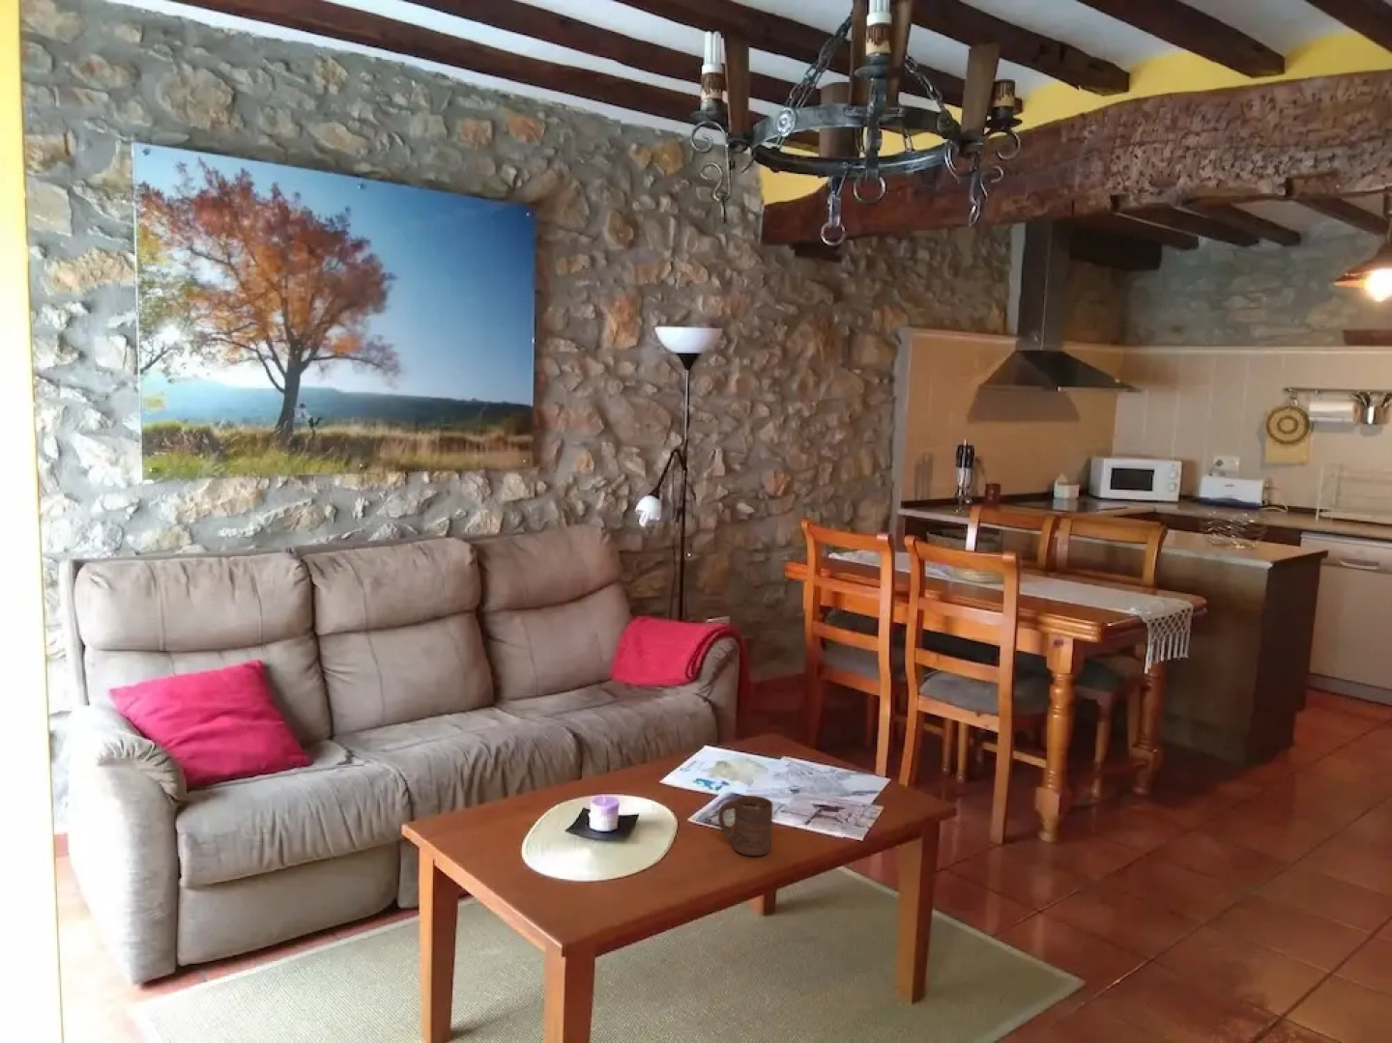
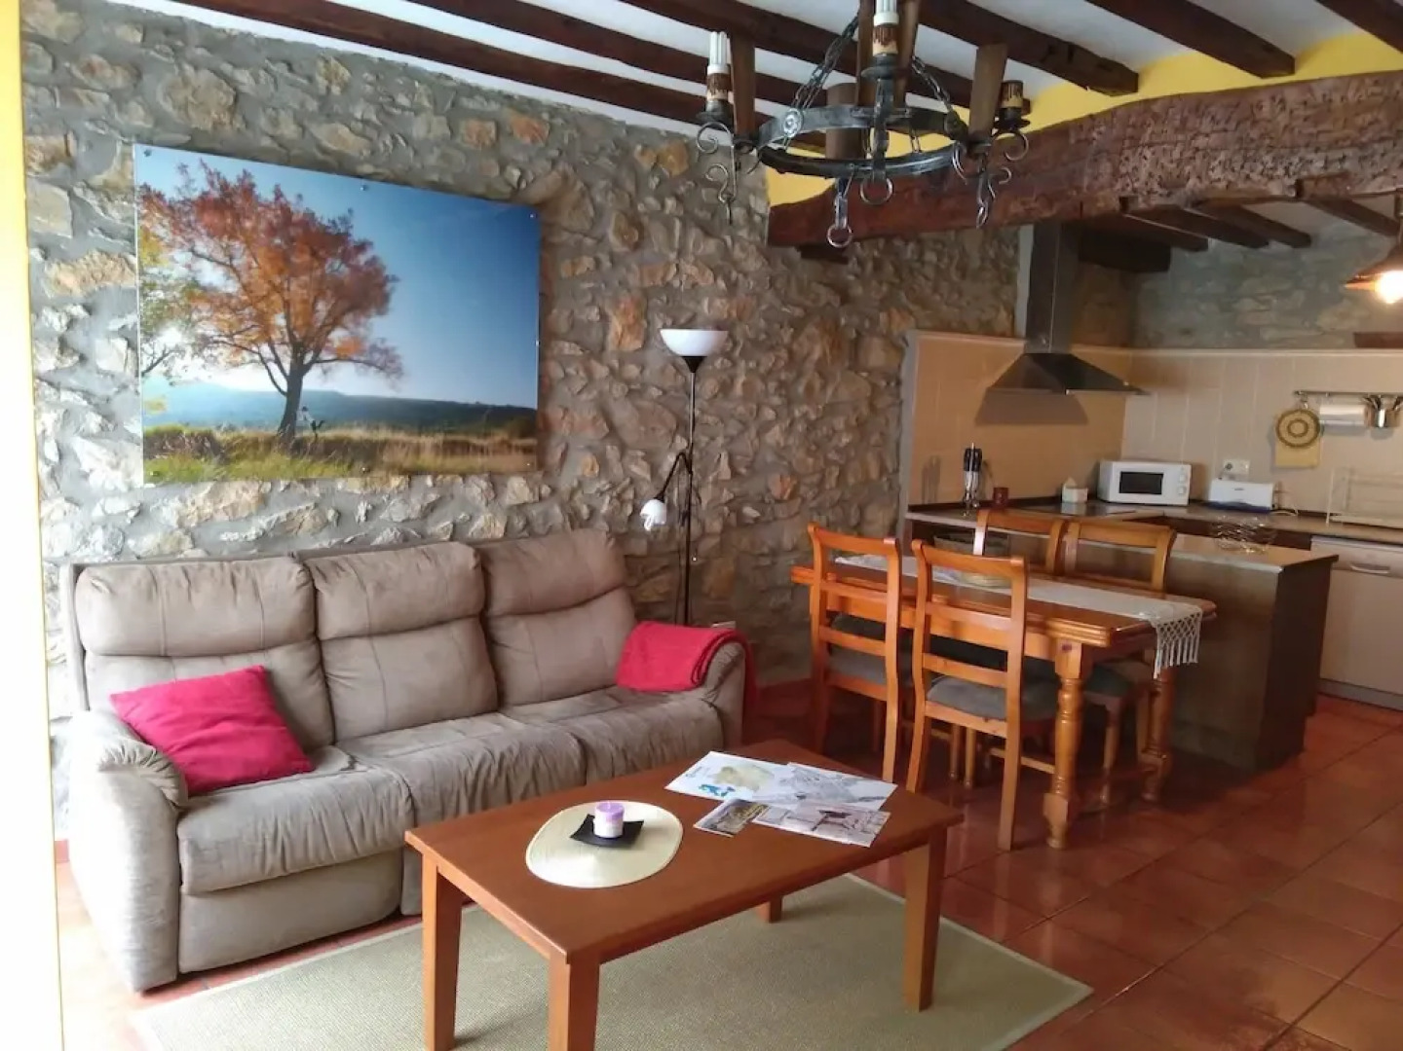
- cup (746, 826)
